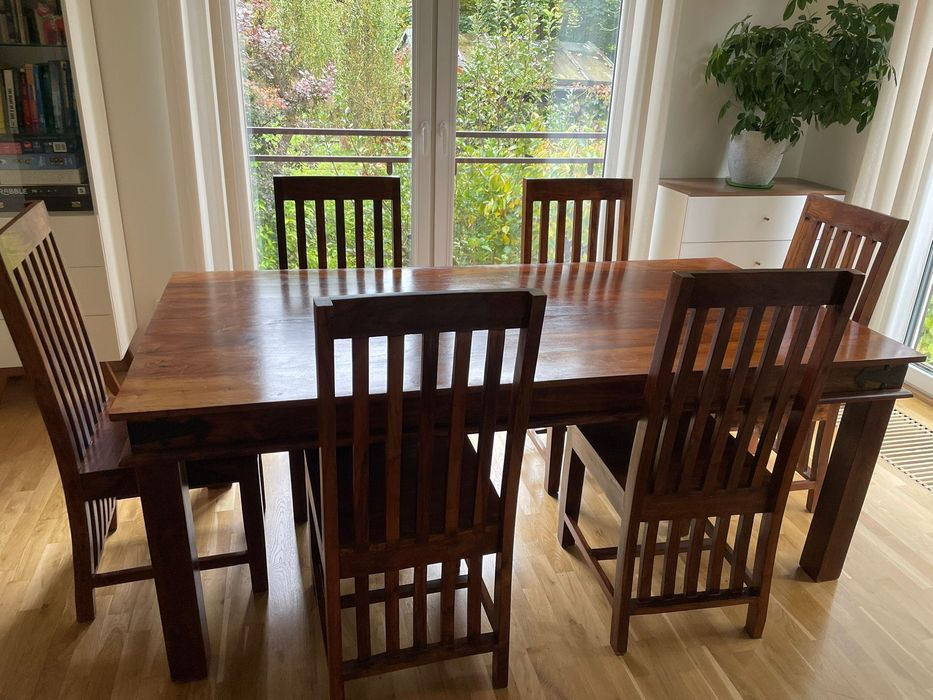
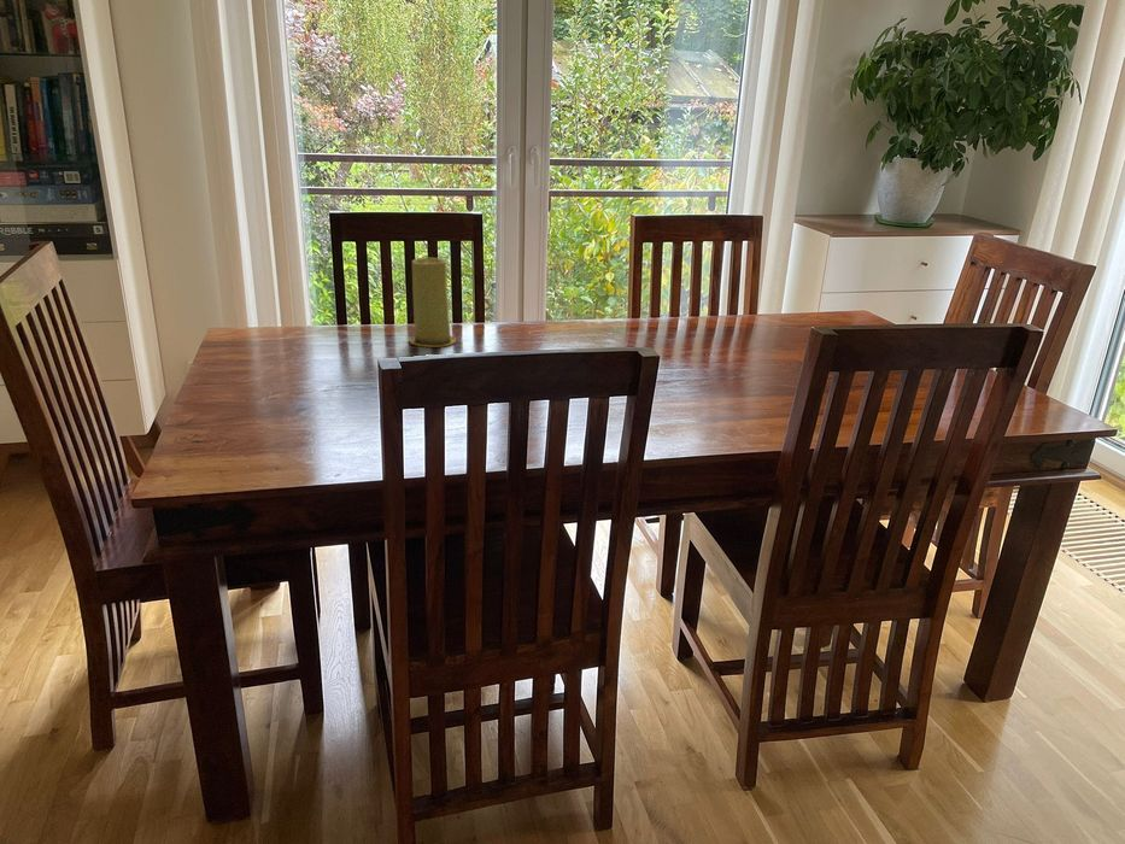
+ candle (432, 300)
